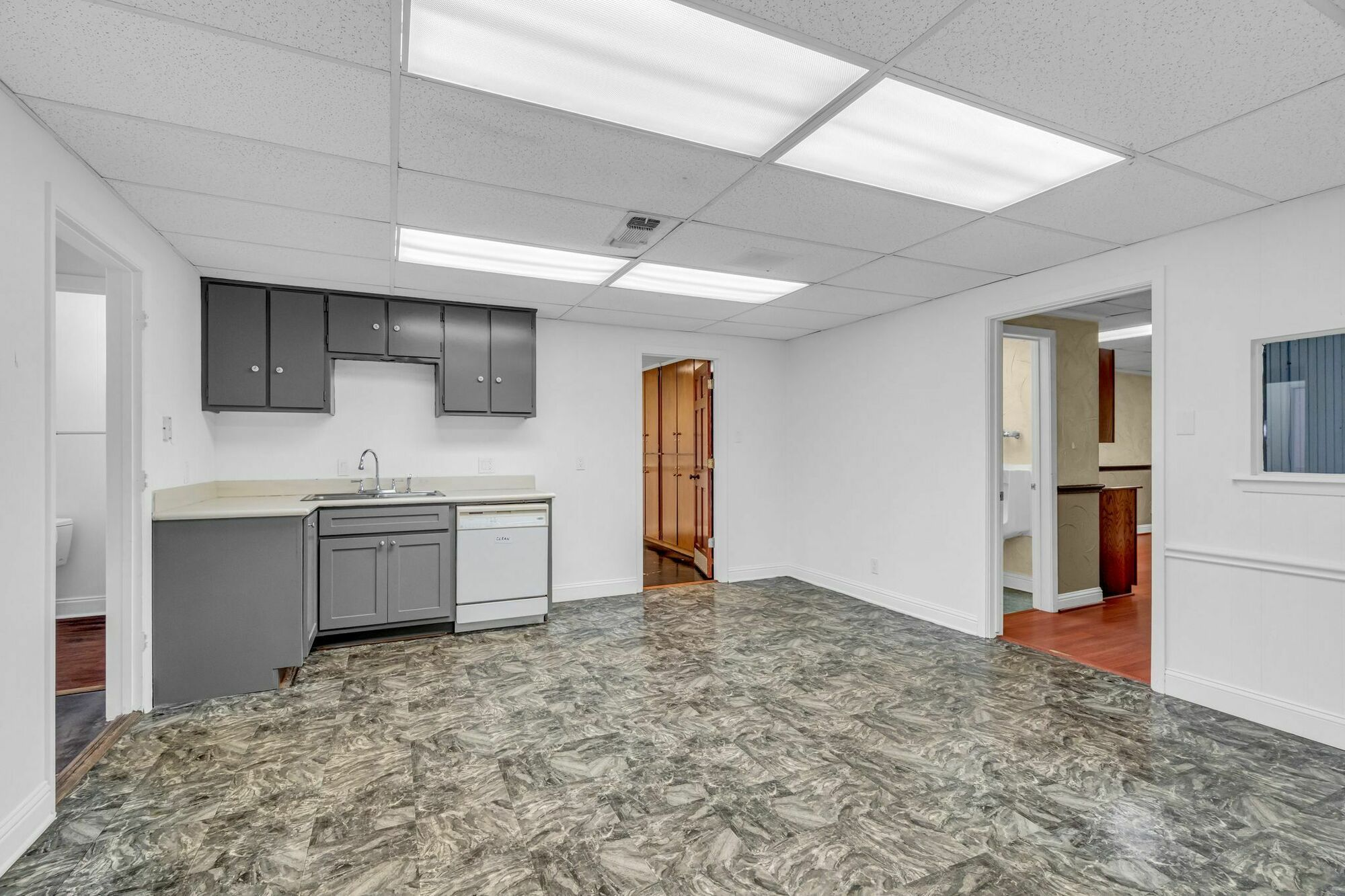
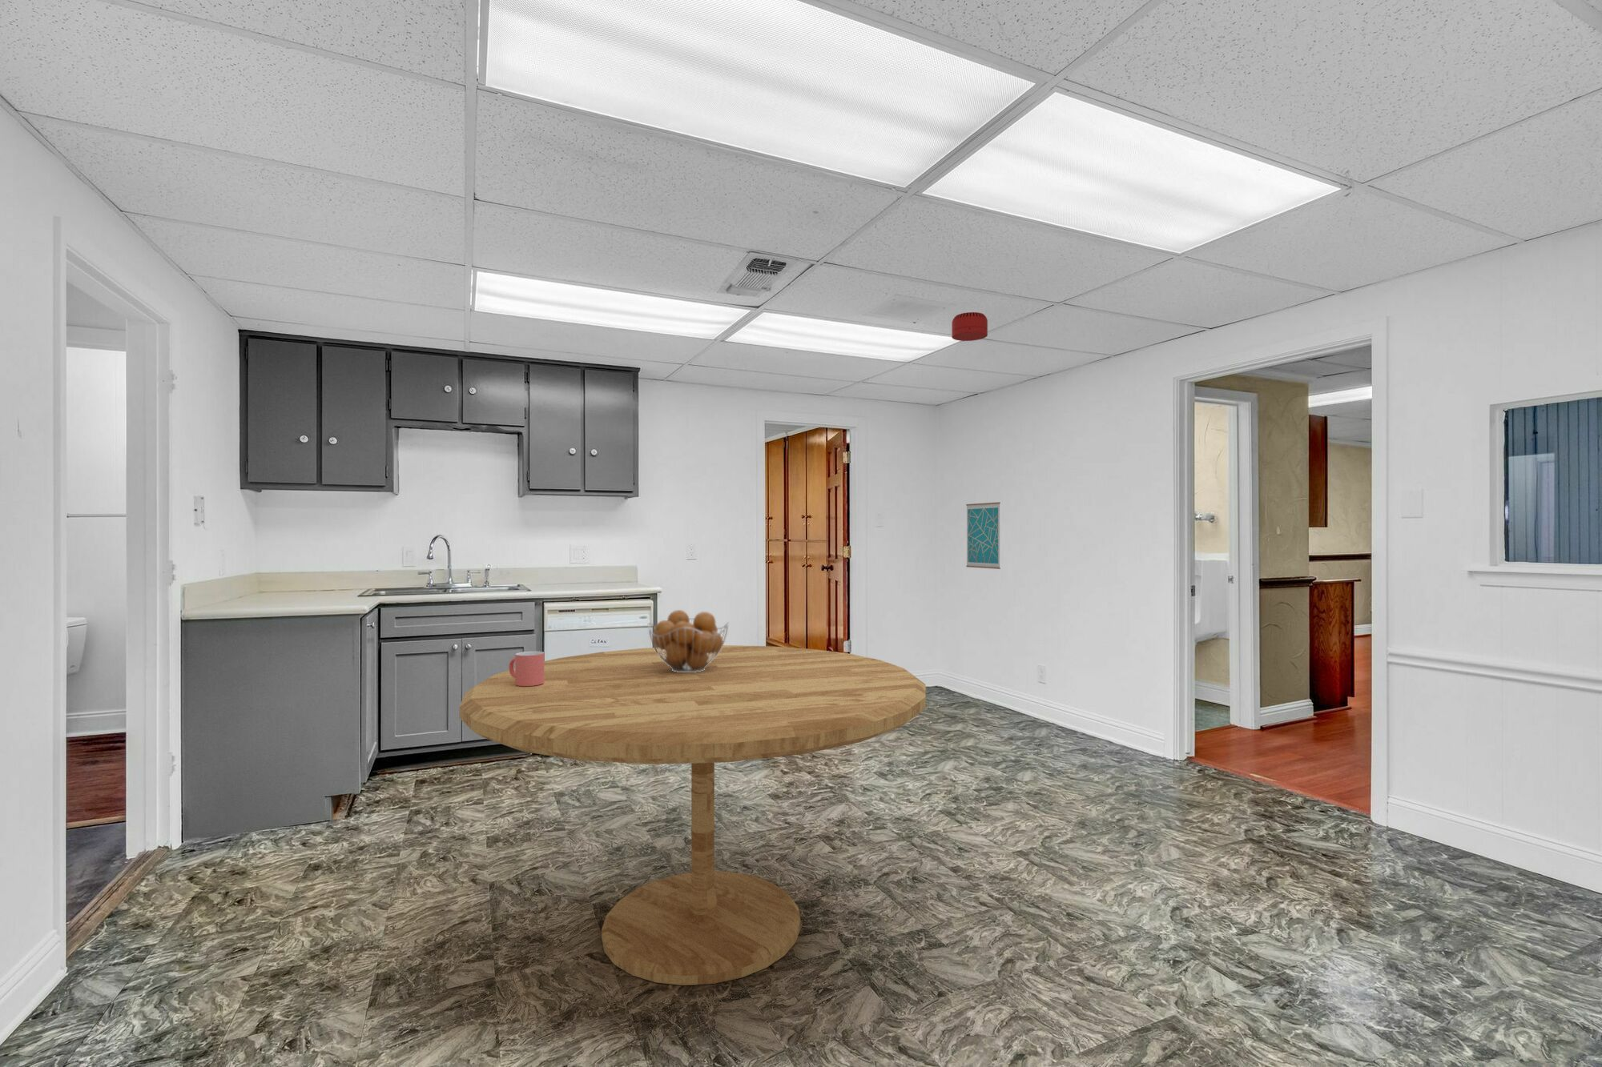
+ fruit basket (688, 639)
+ wall art (981, 536)
+ smoke detector (970, 326)
+ mug (525, 668)
+ dining table (703, 801)
